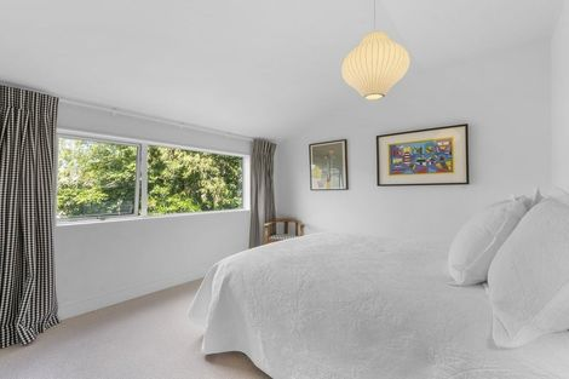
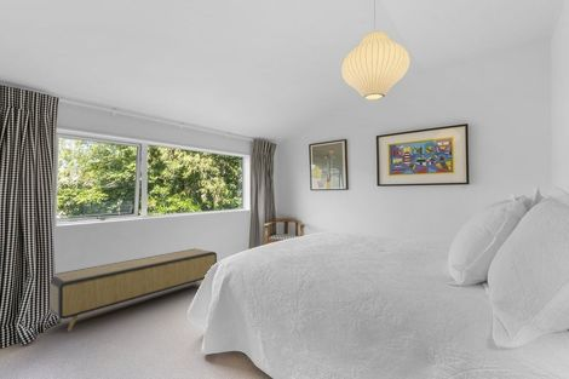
+ storage bench (145, 281)
